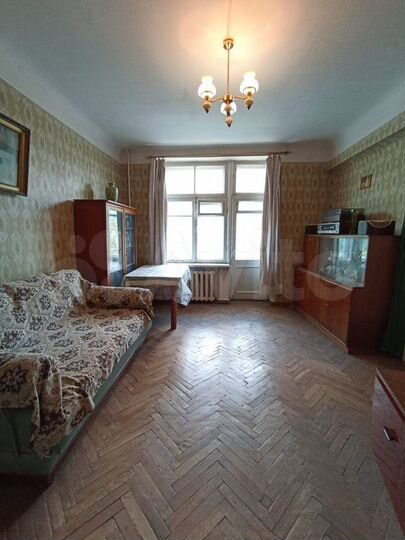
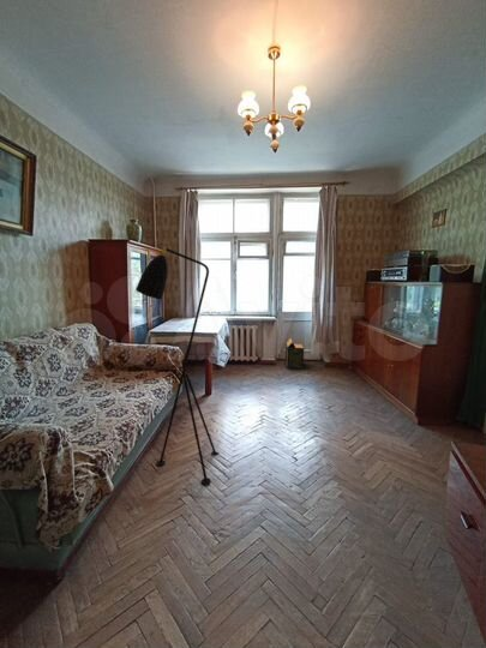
+ cardboard box (293, 352)
+ floor lamp (184, 362)
